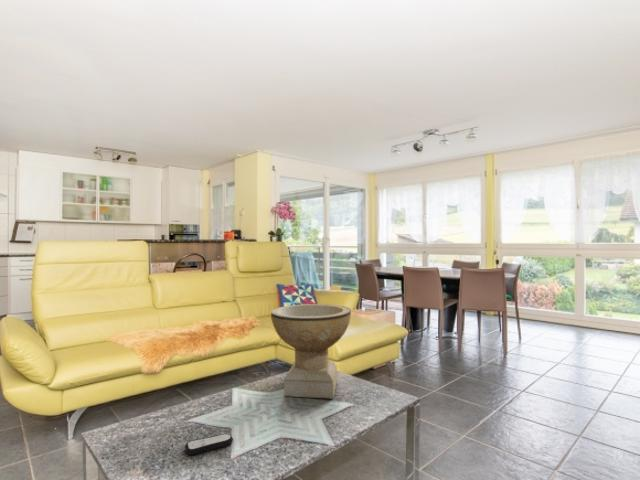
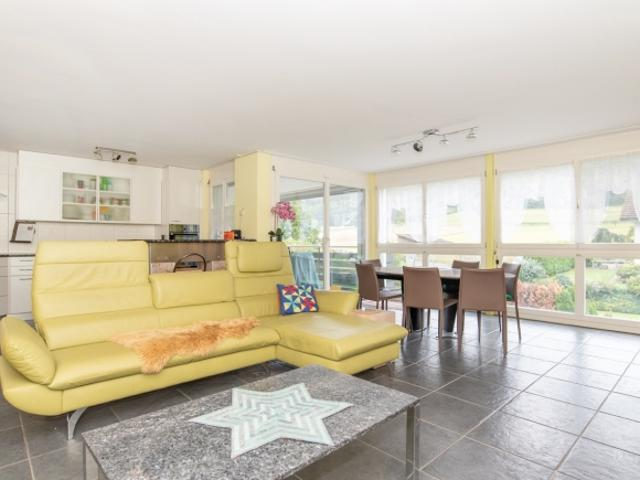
- decorative bowl (311, 348)
- remote control (209, 443)
